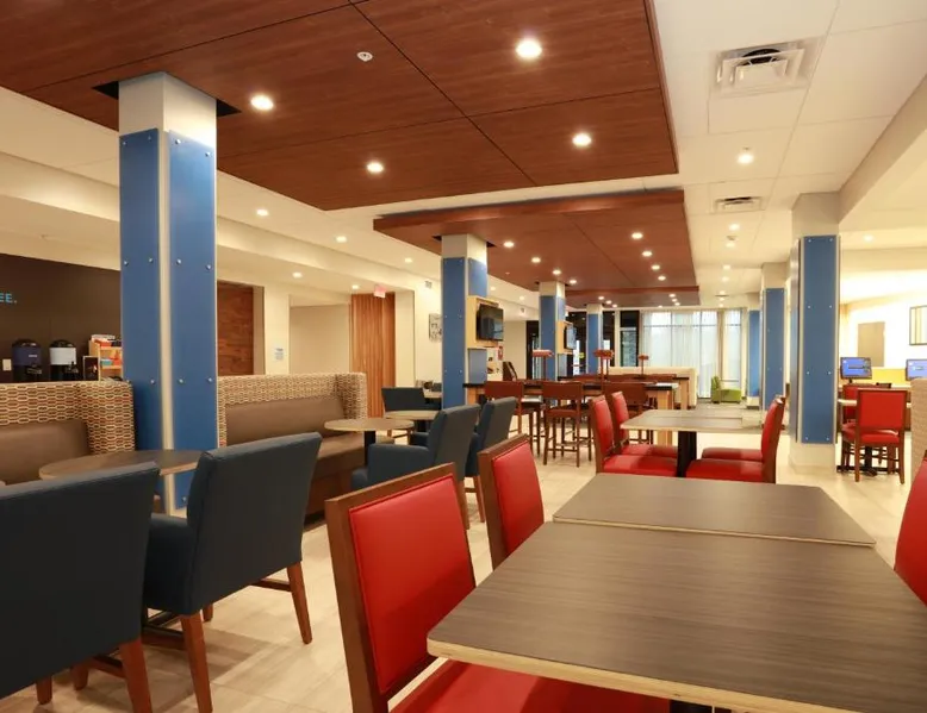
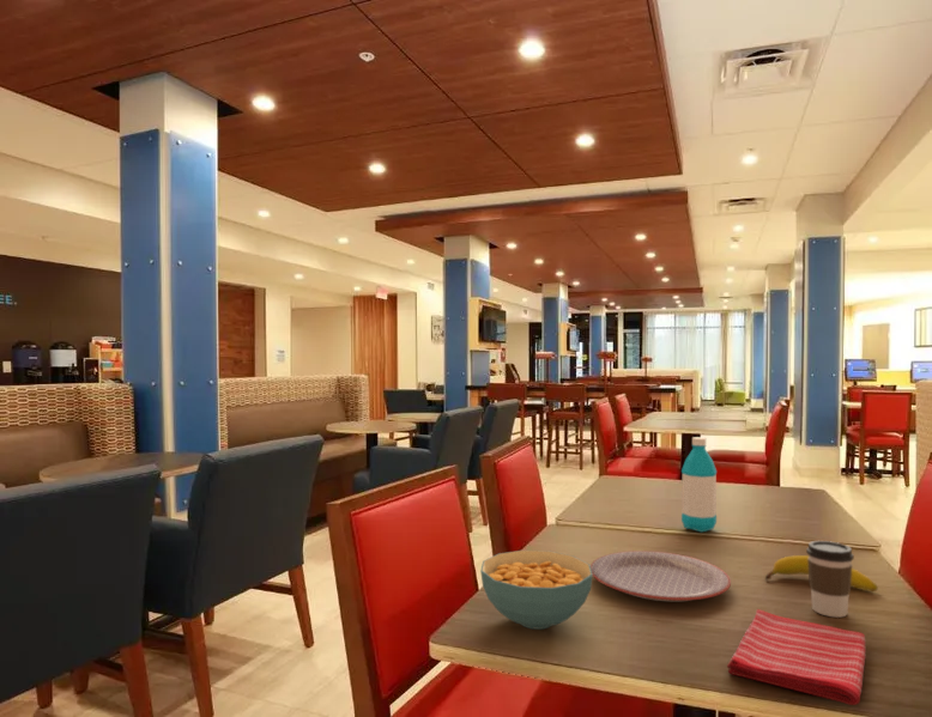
+ fruit (807, 570)
+ coffee cup (829, 578)
+ cereal bowl (535, 594)
+ plate (658, 577)
+ dish towel (799, 650)
+ water bottle (698, 482)
